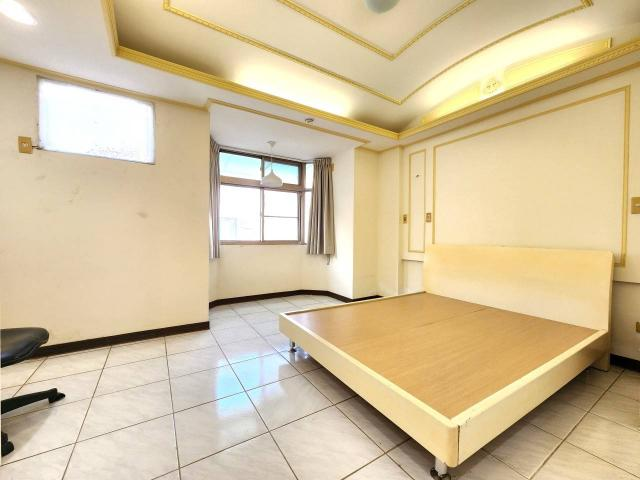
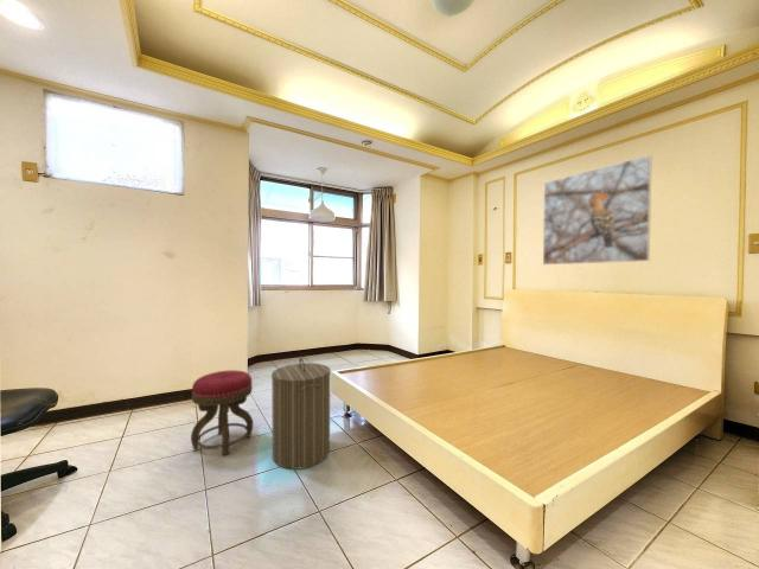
+ laundry hamper (301, 404)
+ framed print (589, 217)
+ stool (223, 409)
